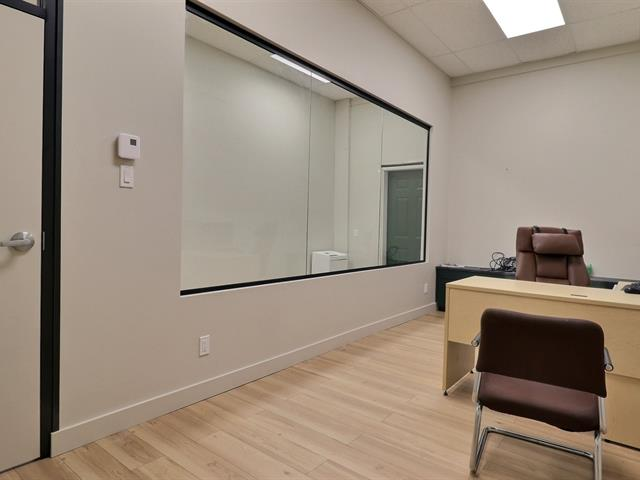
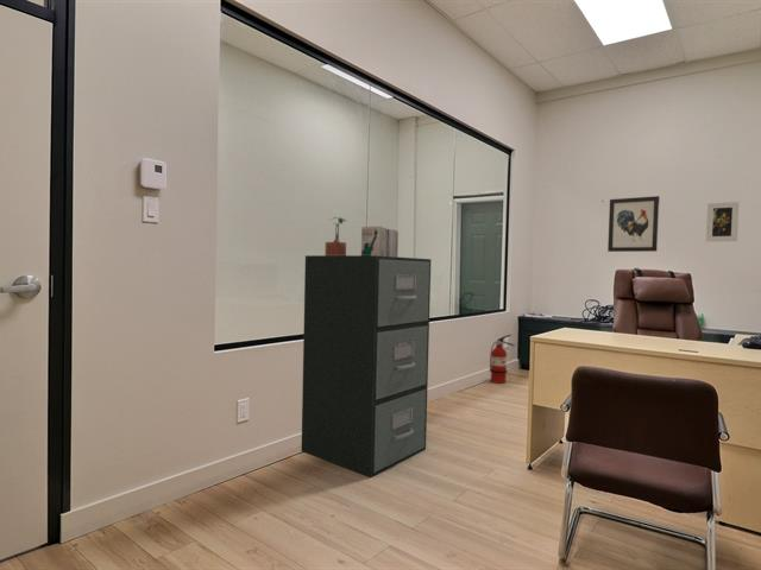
+ wall art (633, 224)
+ books (379, 242)
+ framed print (722, 222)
+ potted plant (337, 236)
+ fire extinguisher (502, 357)
+ filing cabinet (369, 354)
